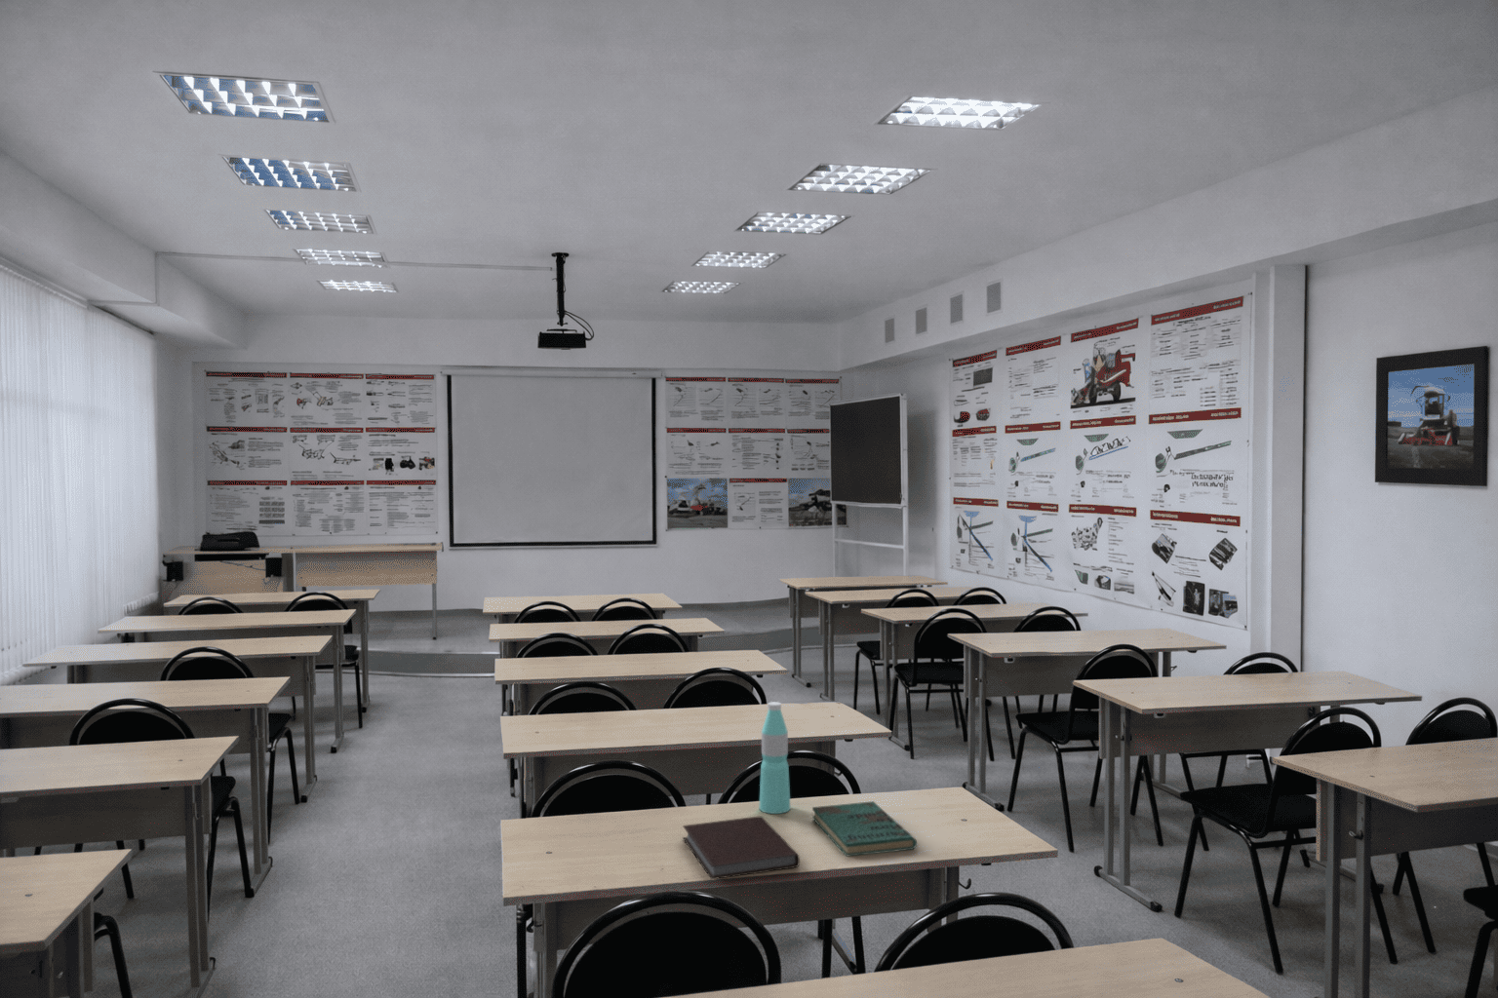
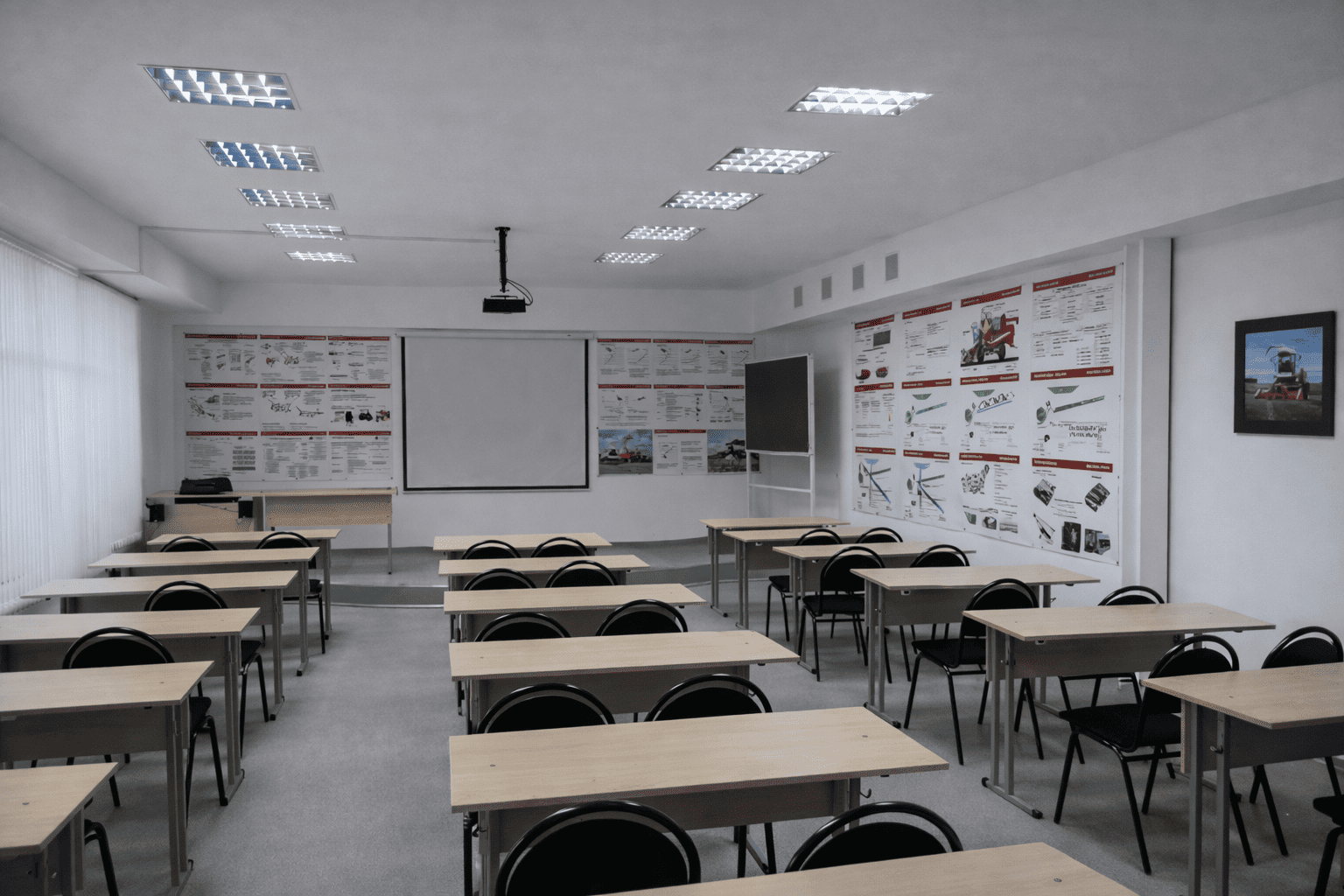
- book (863, 826)
- water bottle (775, 755)
- notebook (738, 845)
